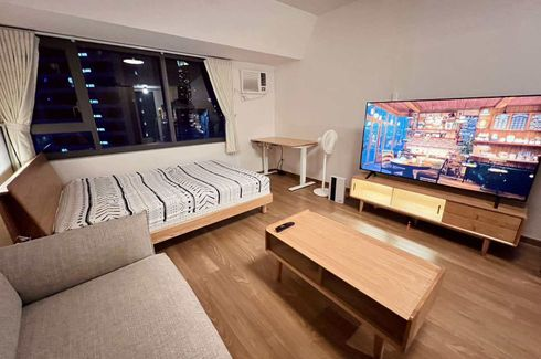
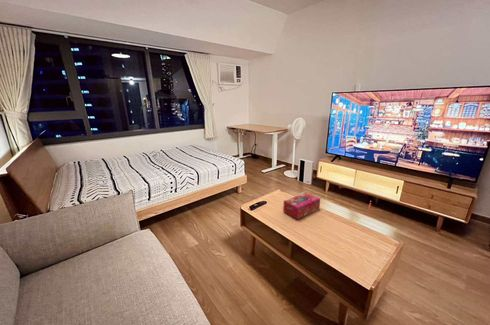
+ tissue box (301, 204)
